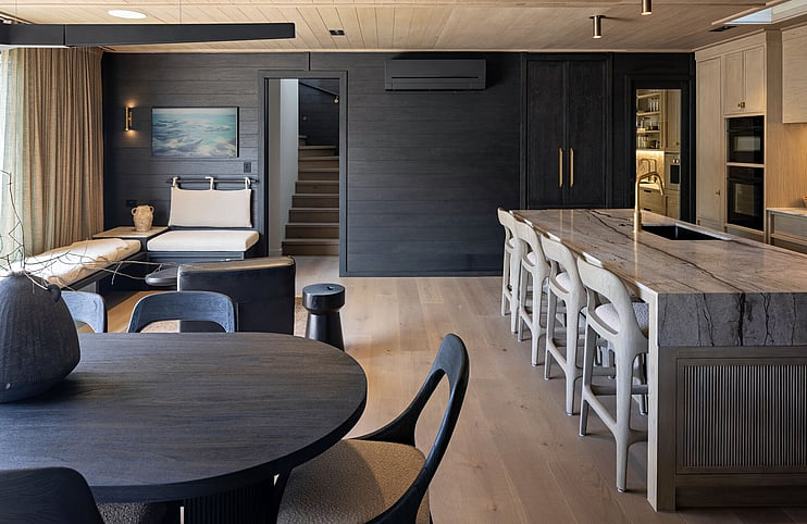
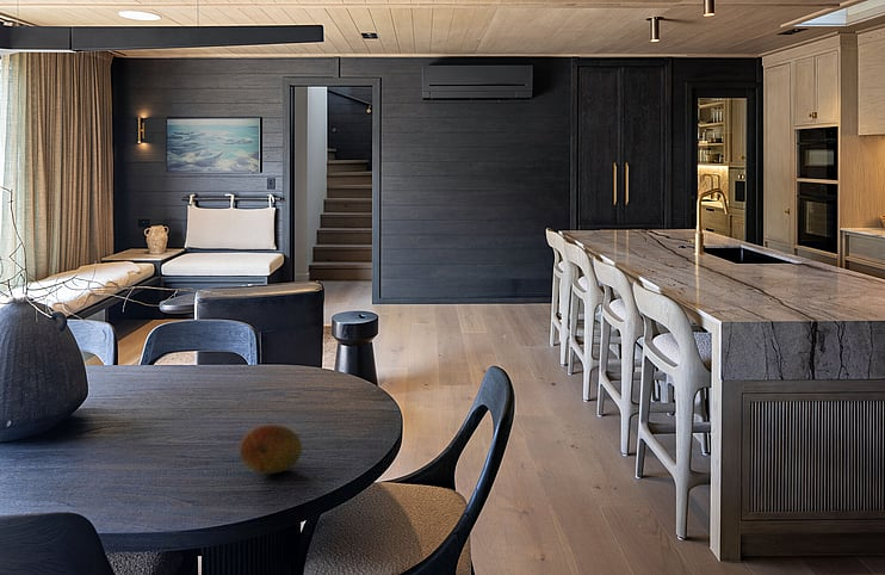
+ fruit (272, 447)
